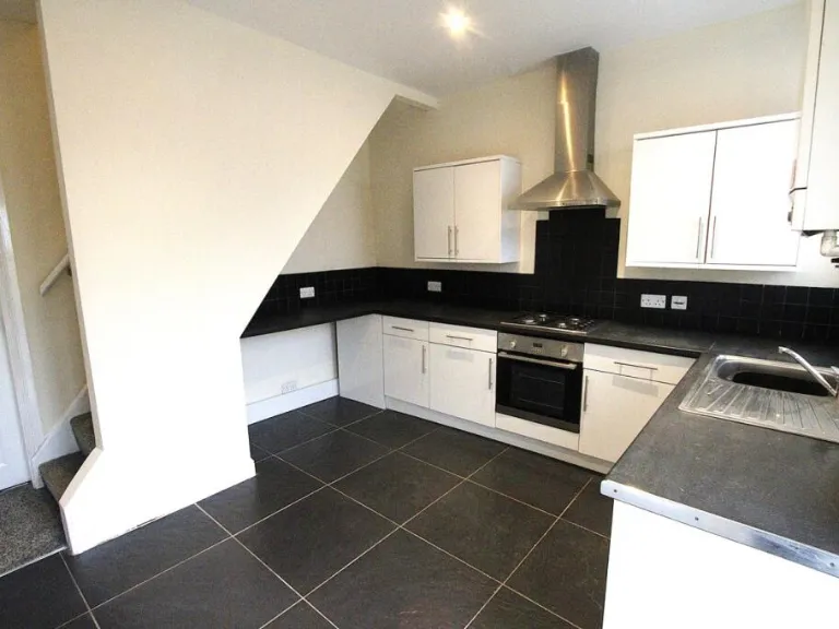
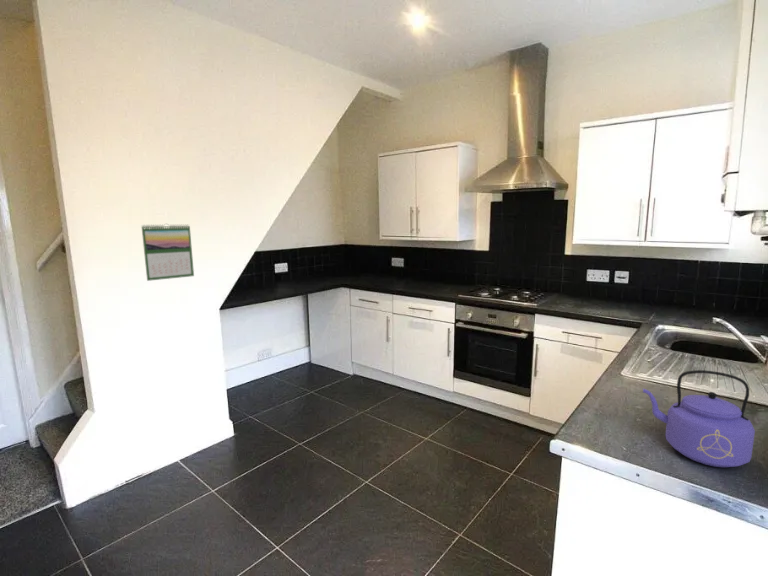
+ kettle (694, 409)
+ calendar (168, 251)
